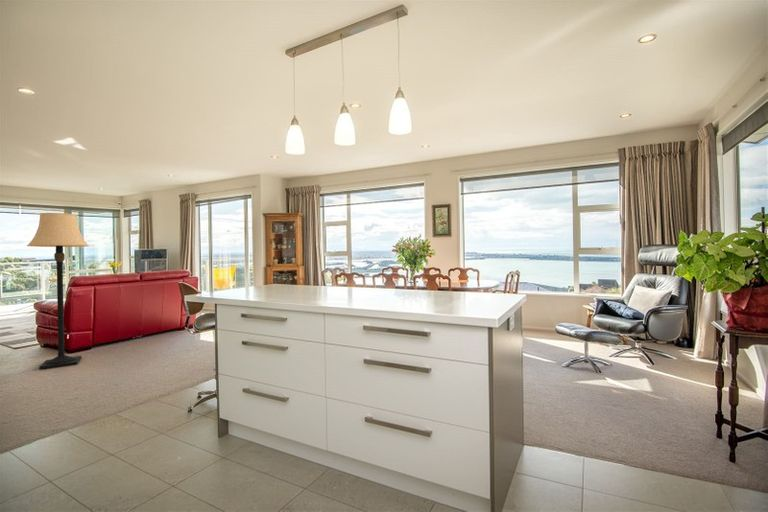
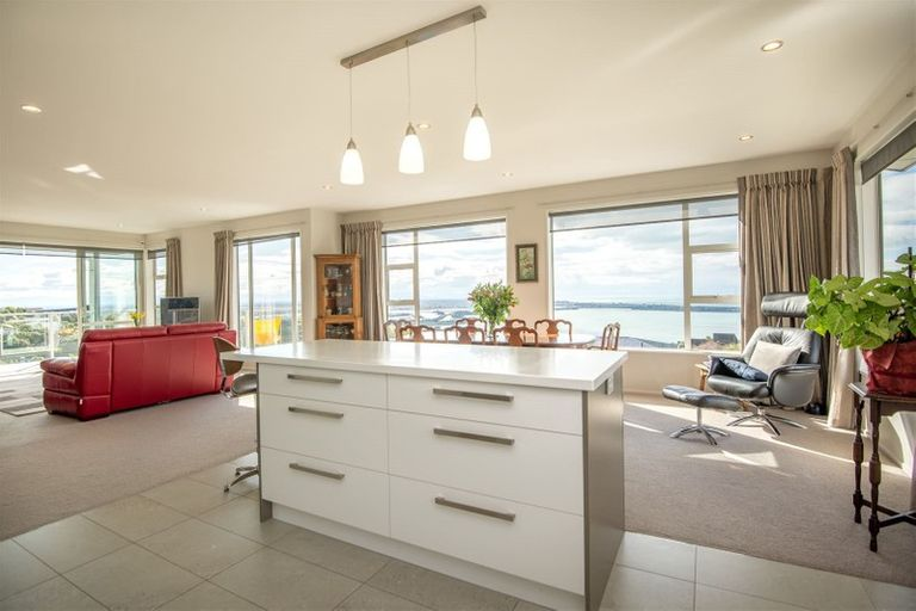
- lamp (60, 288)
